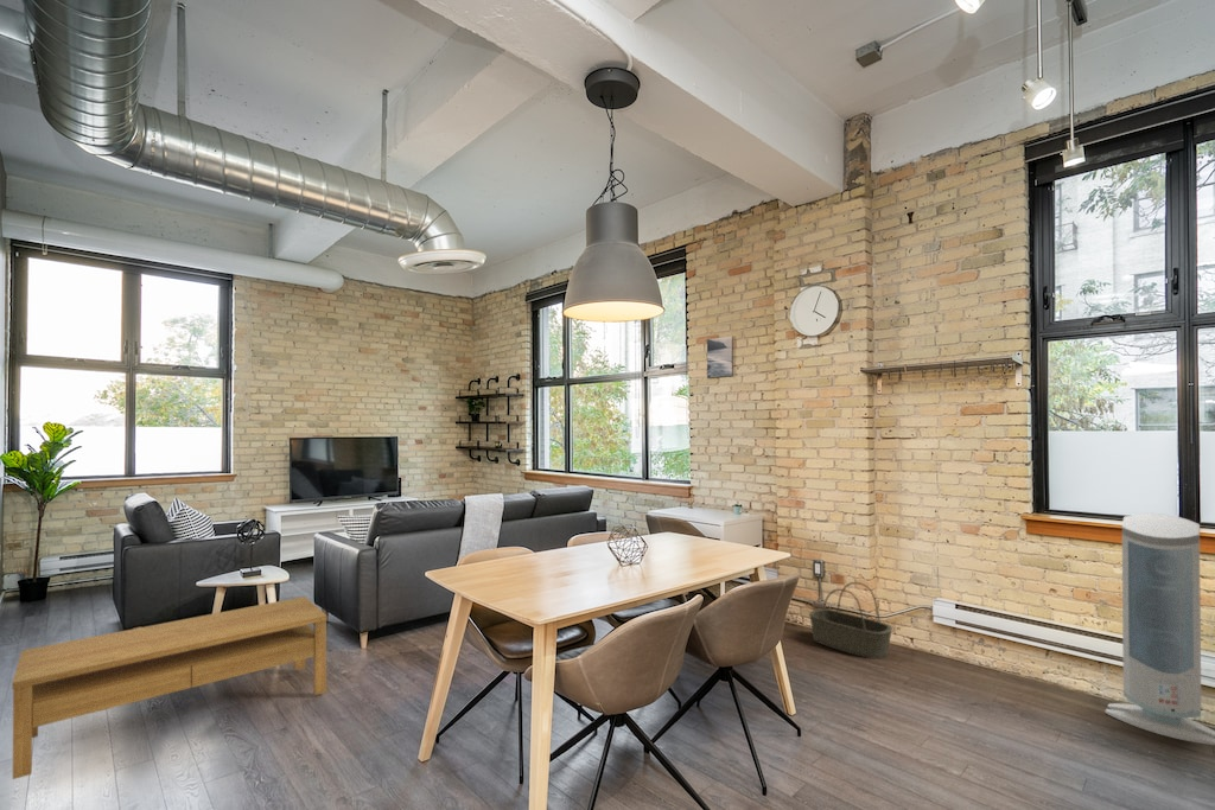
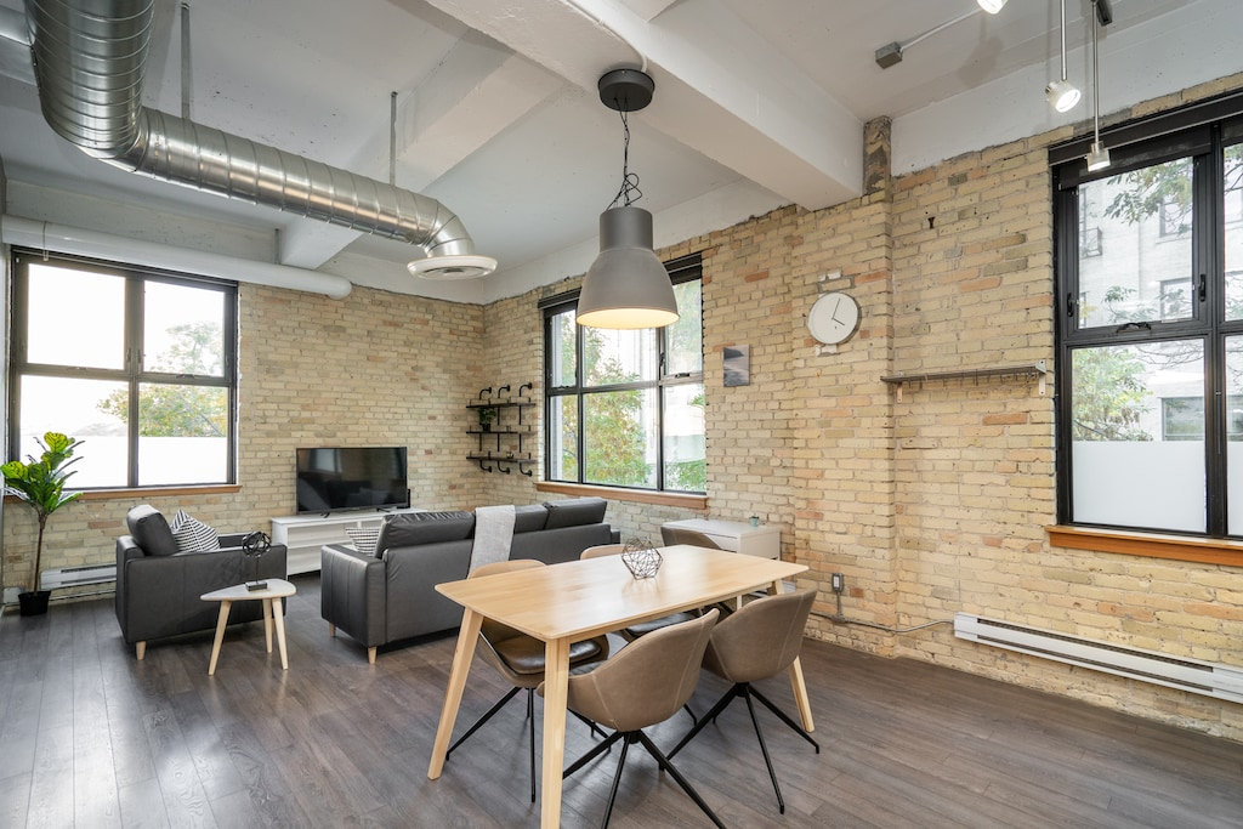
- air purifier (1160, 619)
- coffee table (185, 672)
- basket (848, 616)
